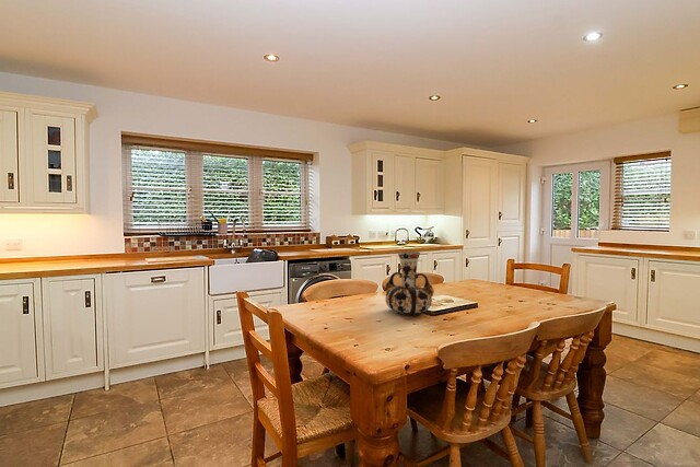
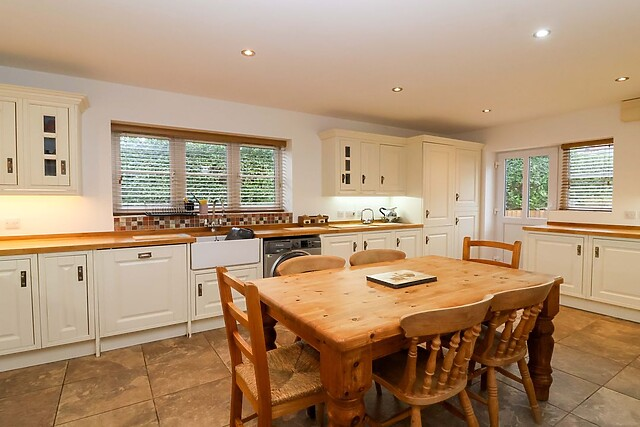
- vase (408, 281)
